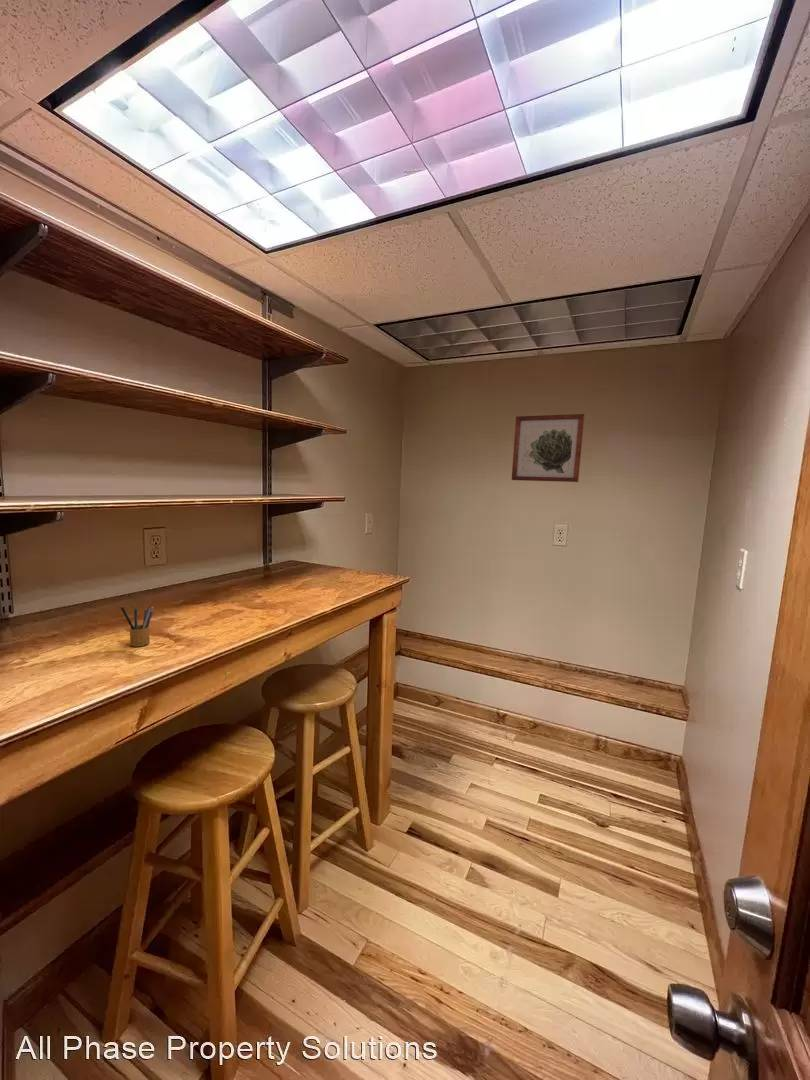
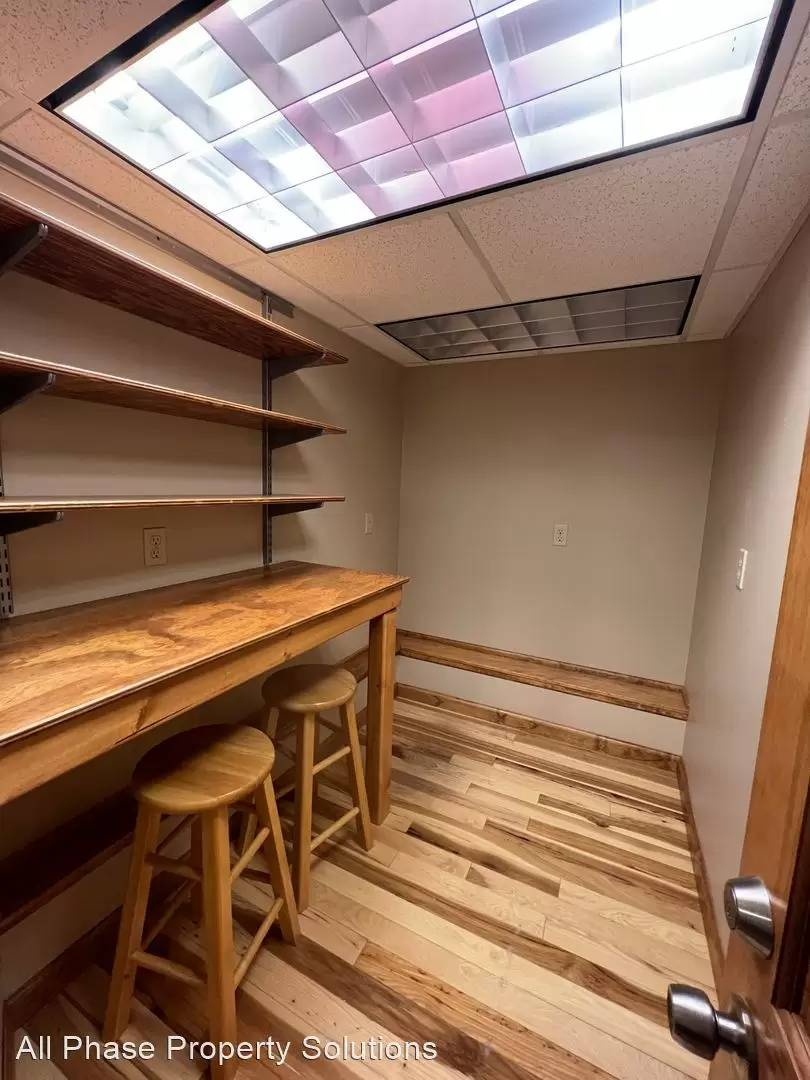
- pencil box (137, 623)
- wall art (546, 448)
